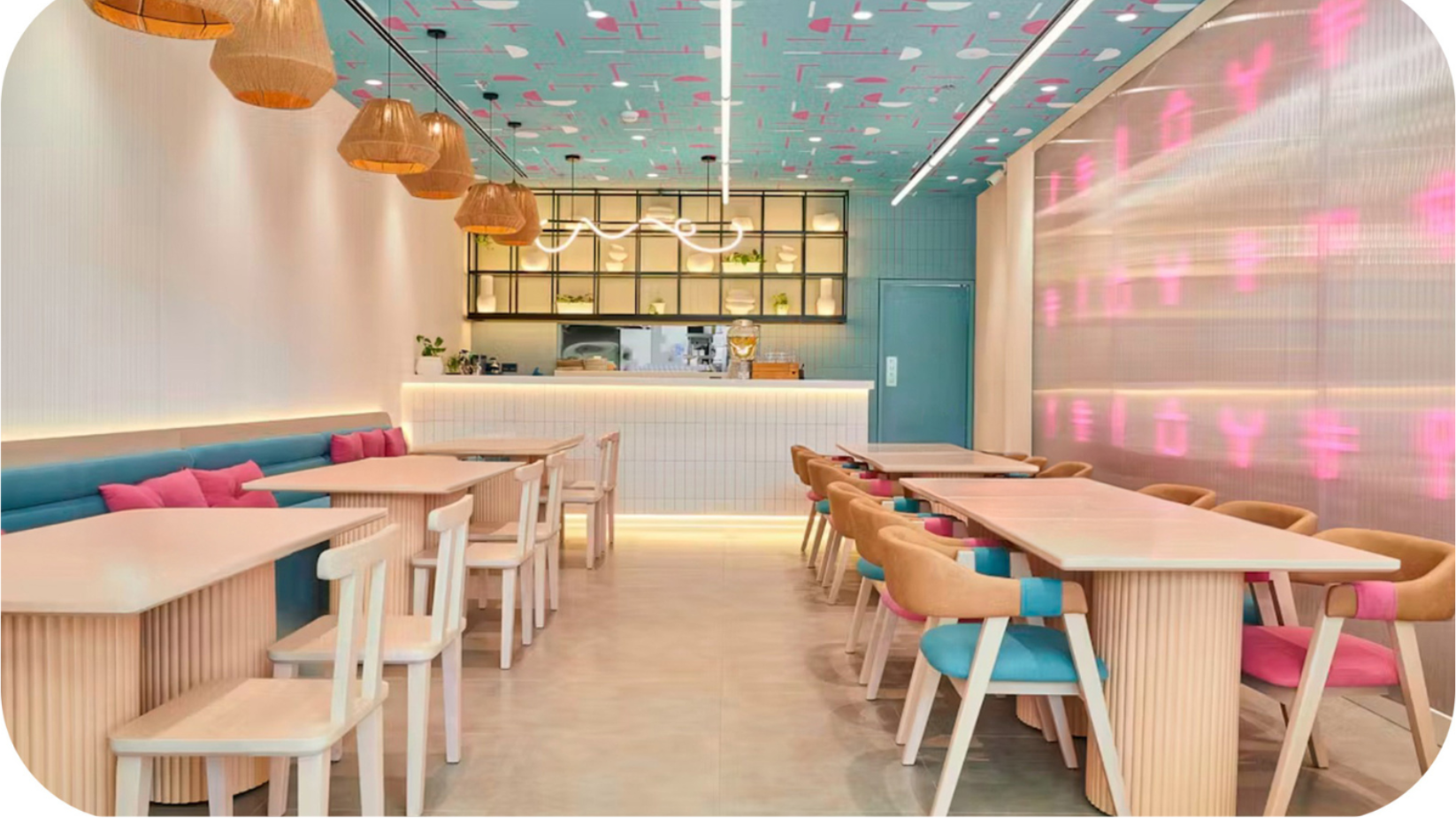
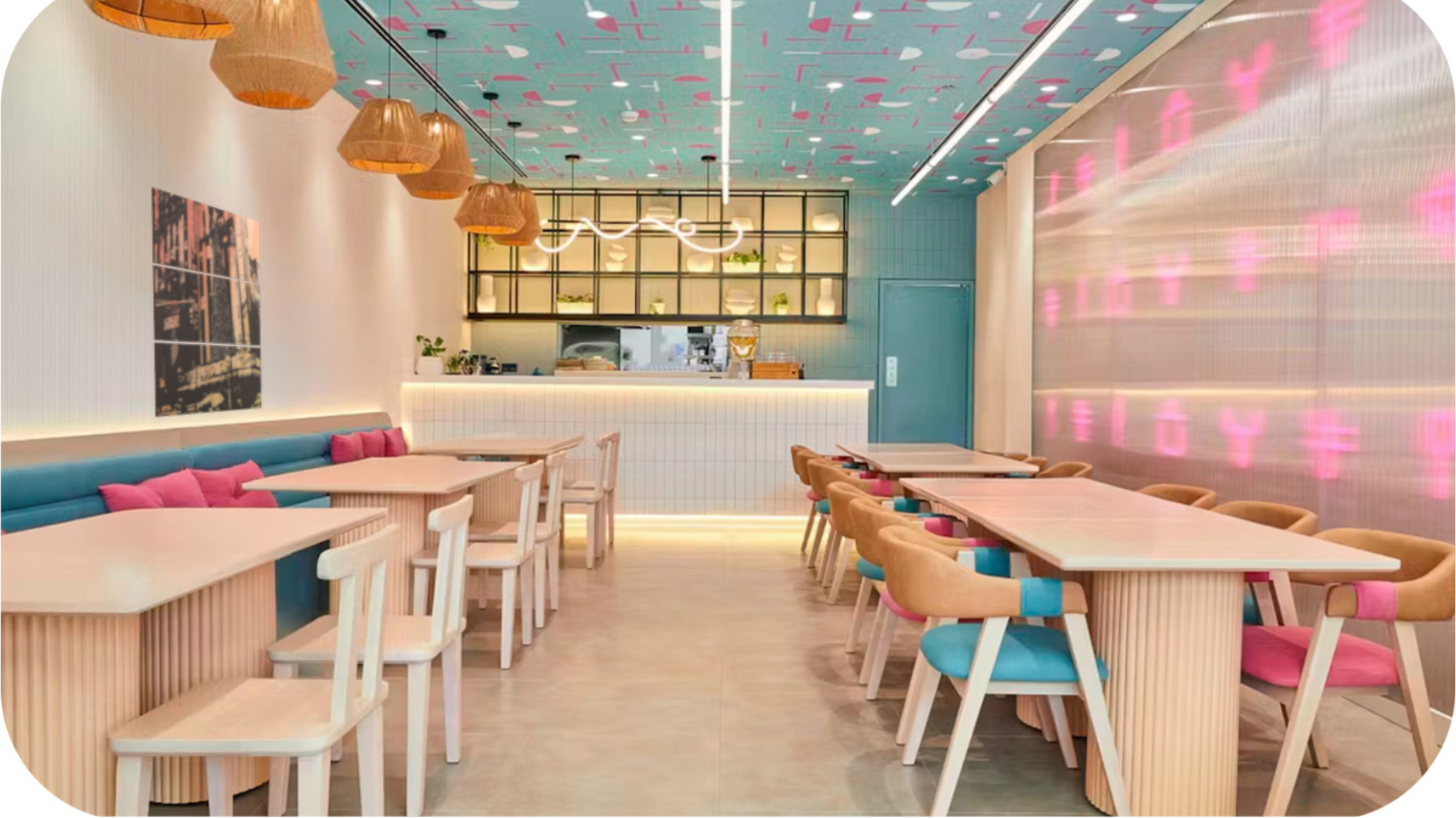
+ wall art (212, 310)
